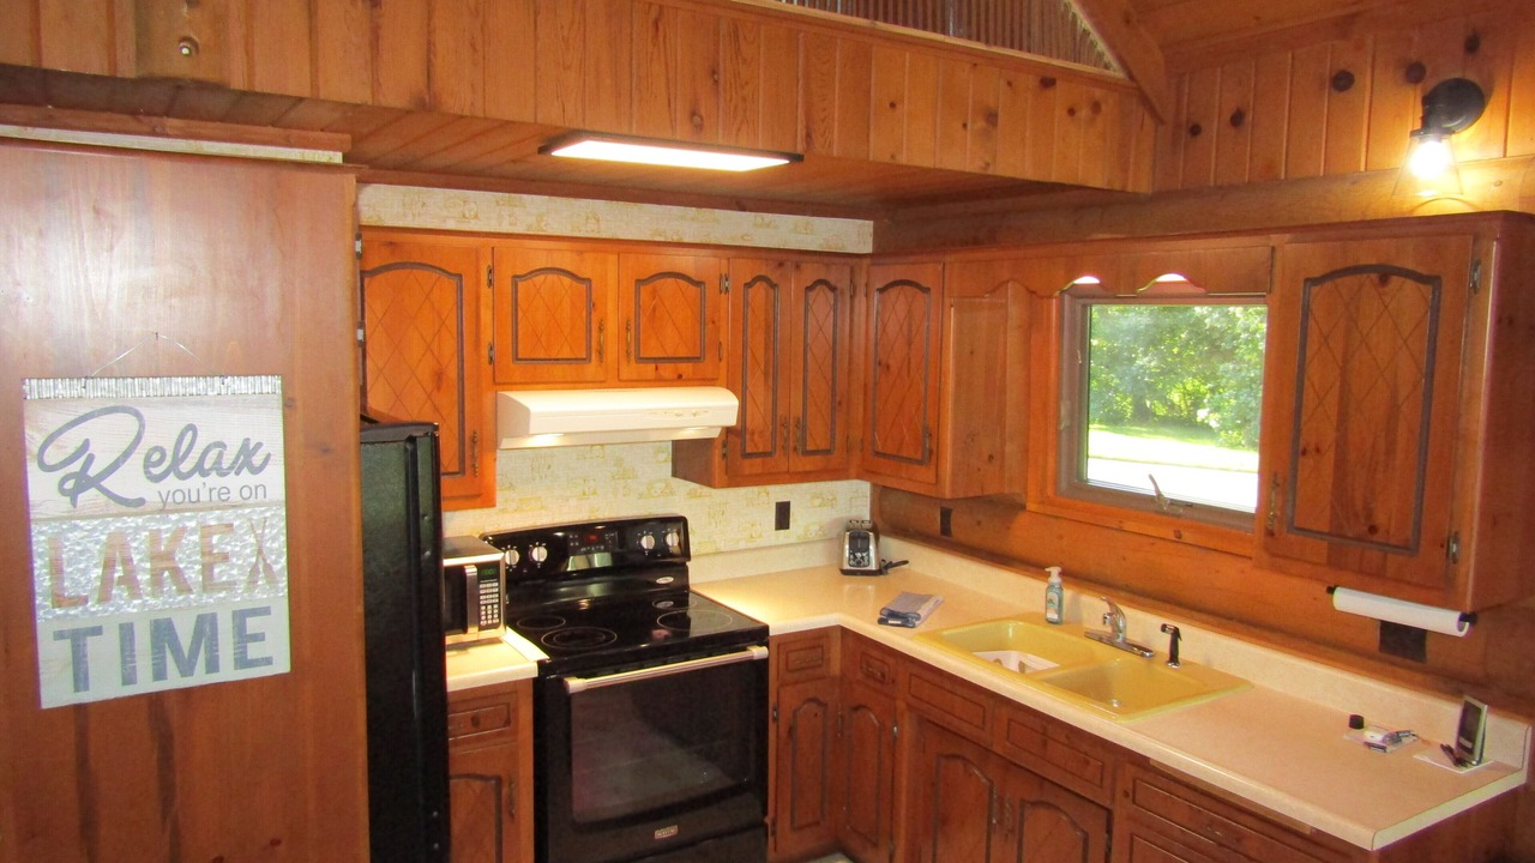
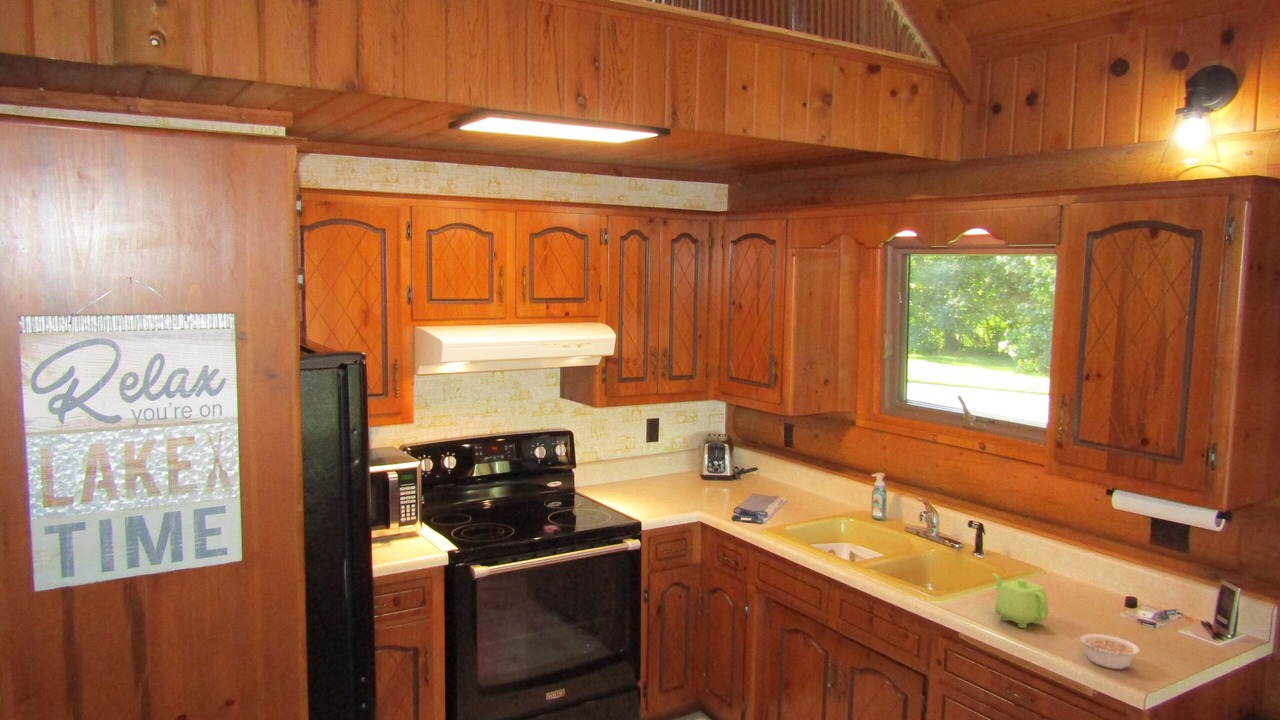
+ legume (1111, 651)
+ teapot (1017, 599)
